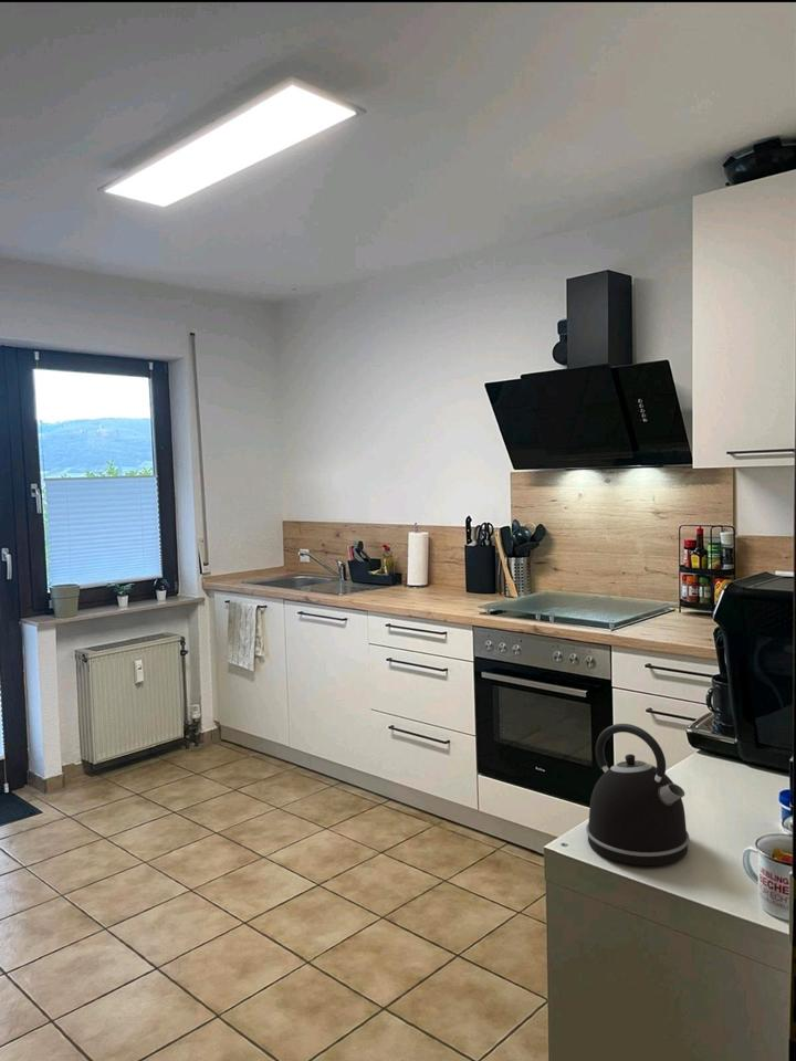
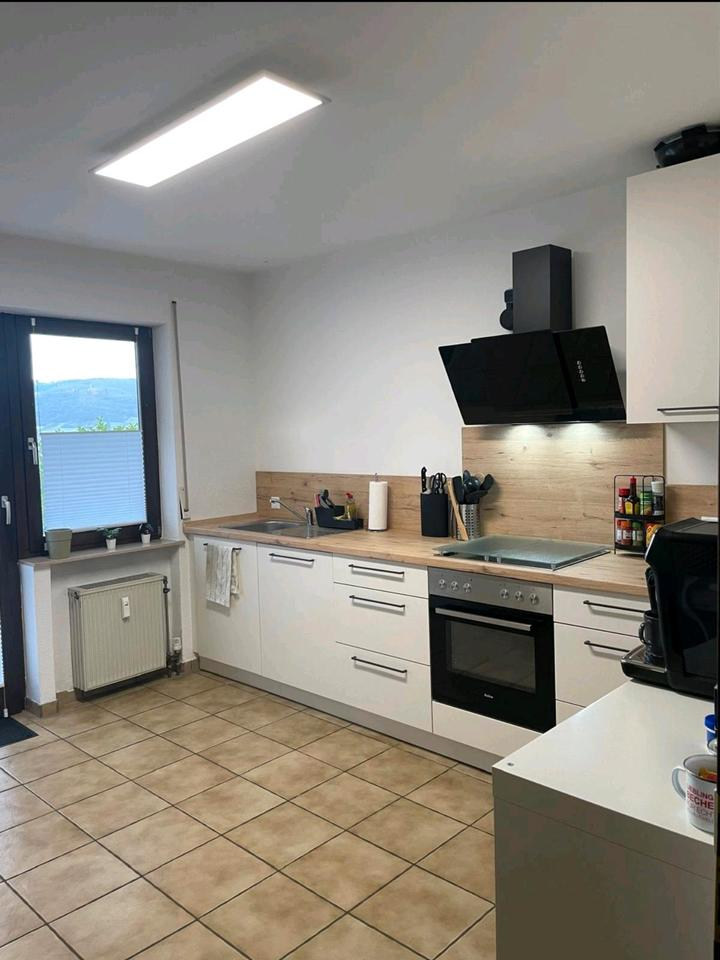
- kettle (635, 784)
